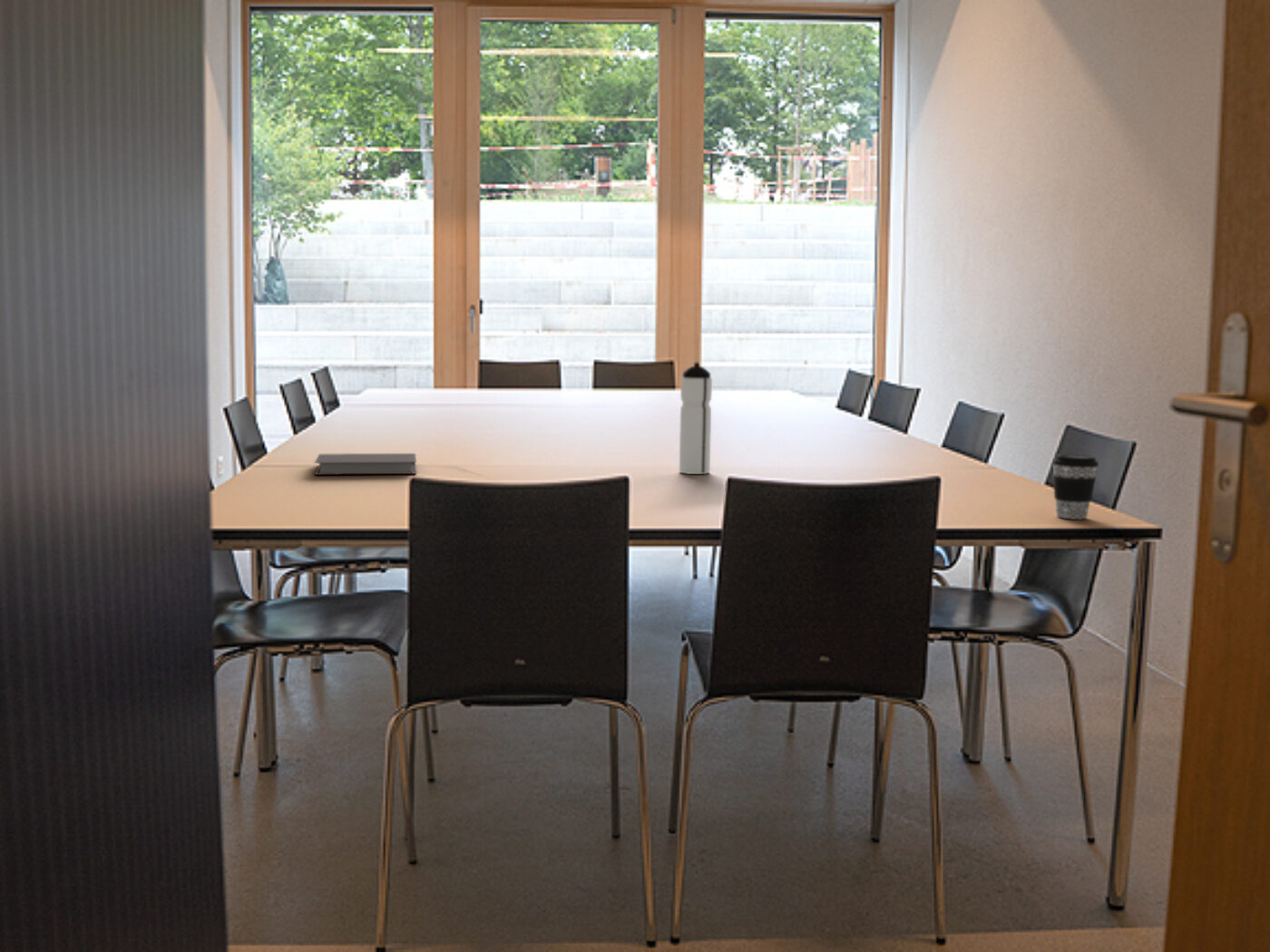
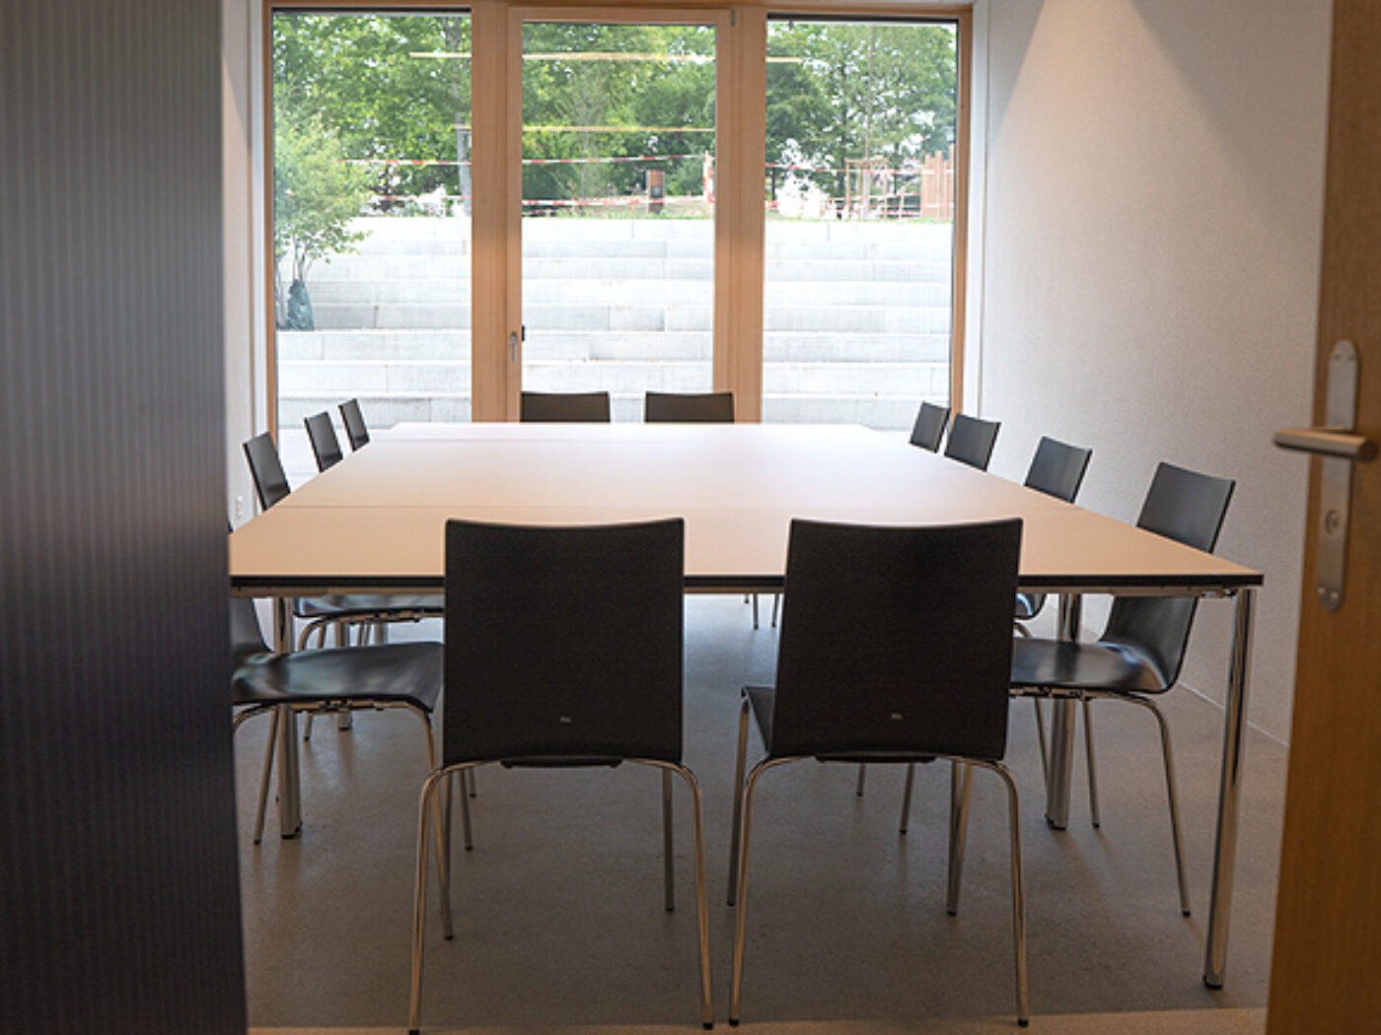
- water bottle (695, 417)
- coffee cup (1073, 486)
- notebook (366, 463)
